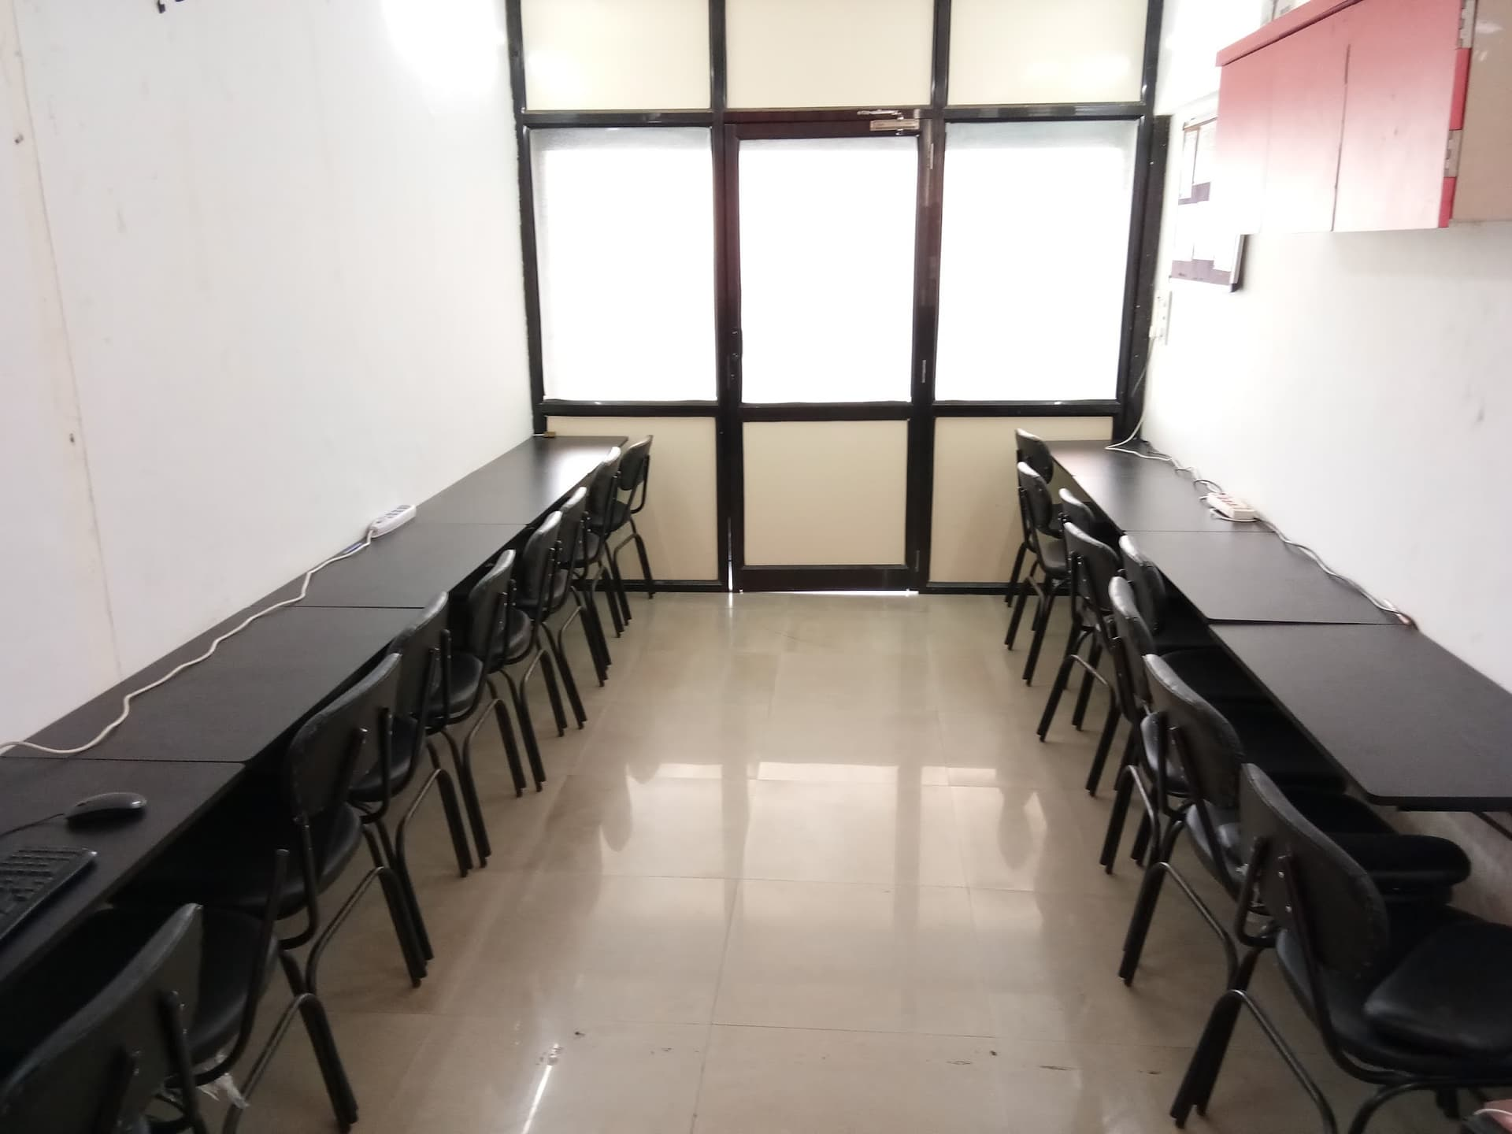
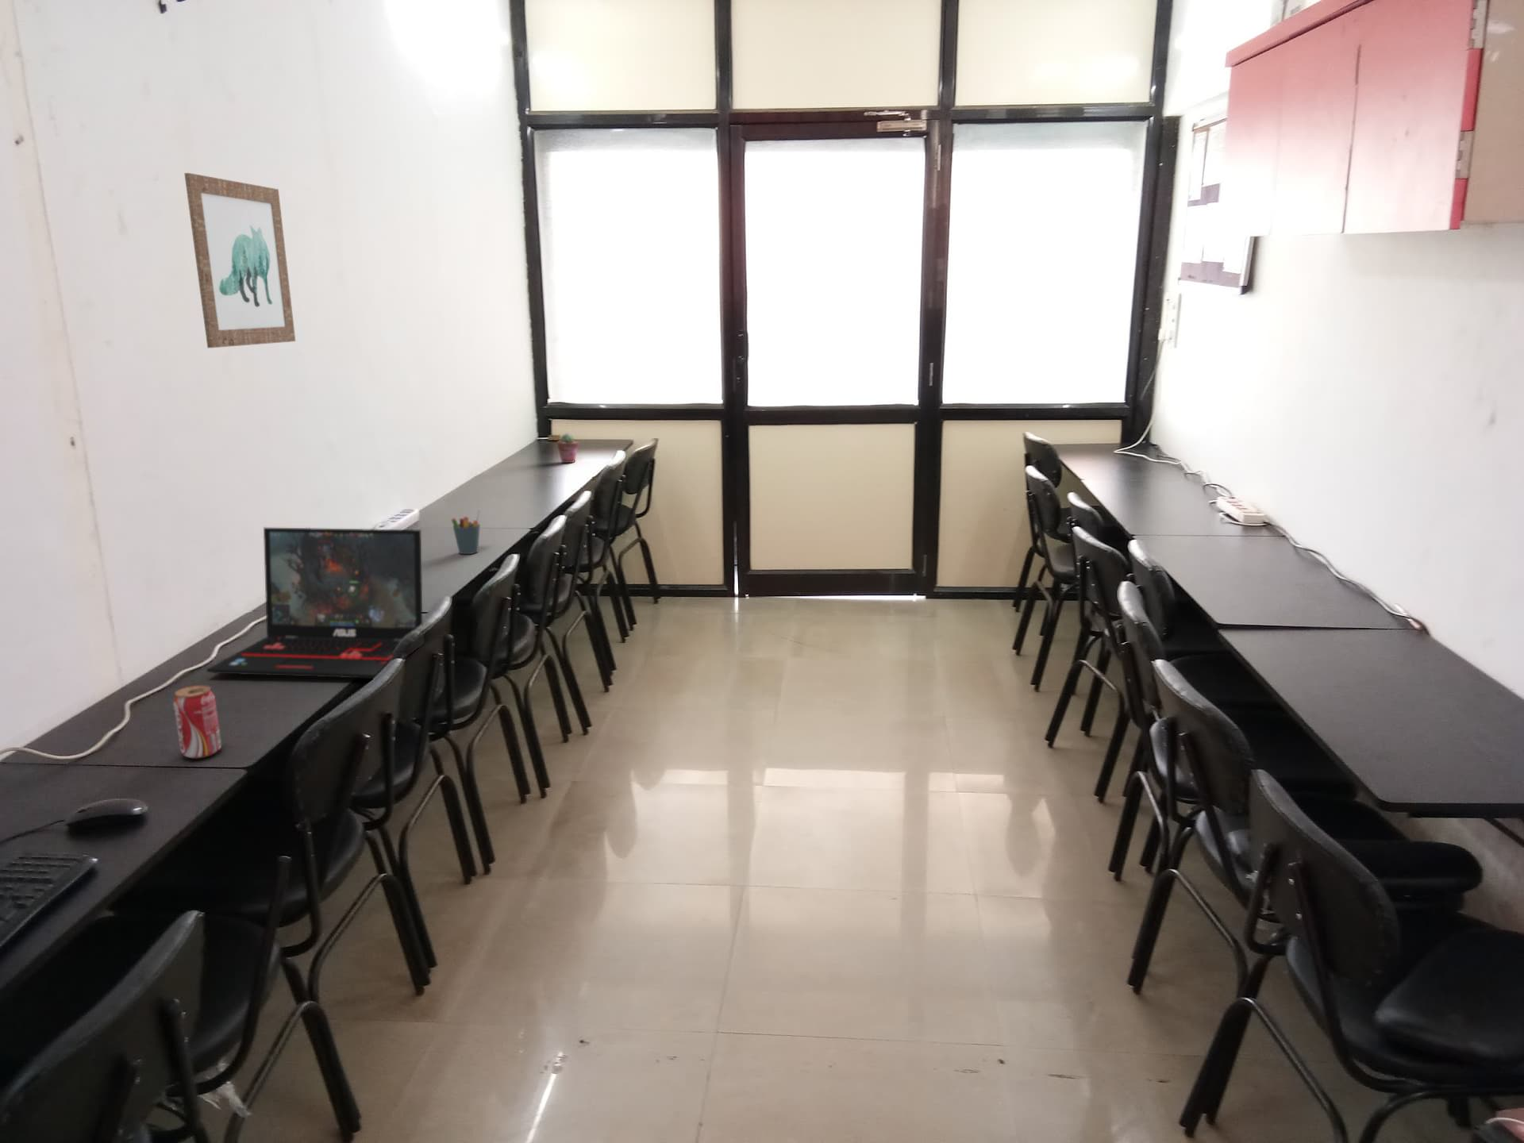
+ beverage can (197, 722)
+ laptop (318, 600)
+ pen holder (467, 531)
+ potted succulent (568, 447)
+ wall art (244, 264)
